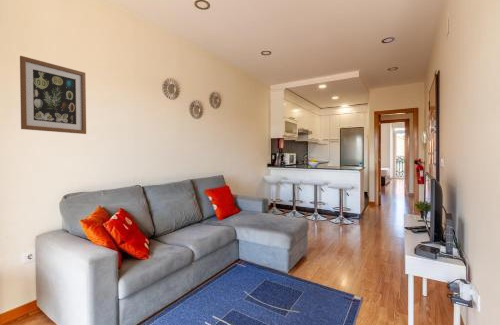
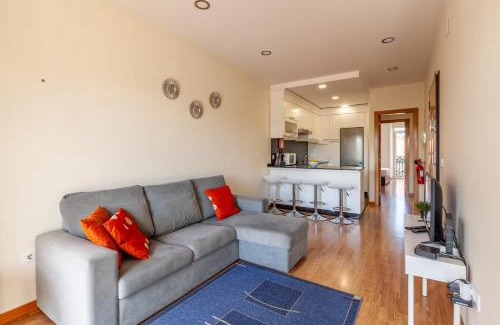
- wall art (56, 98)
